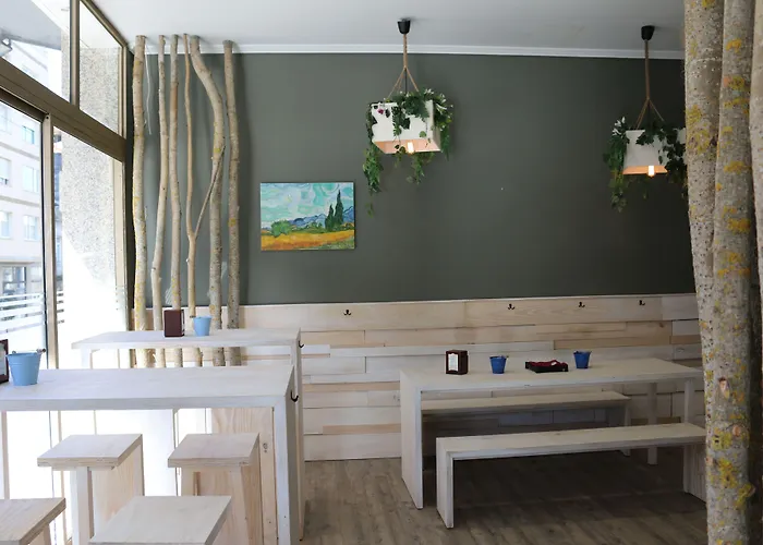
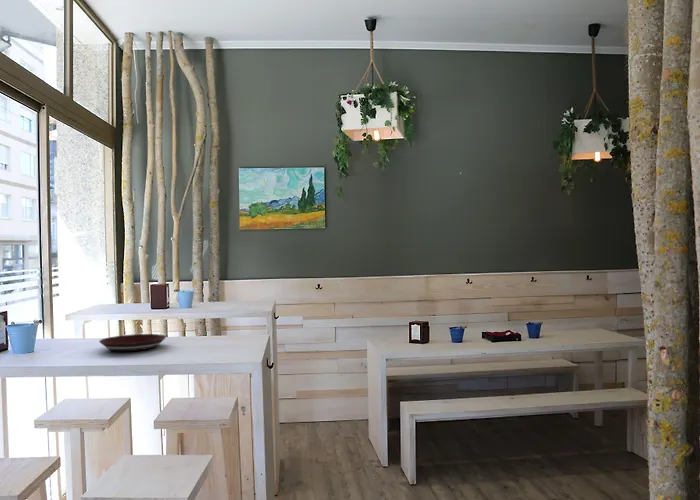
+ plate (133, 343)
